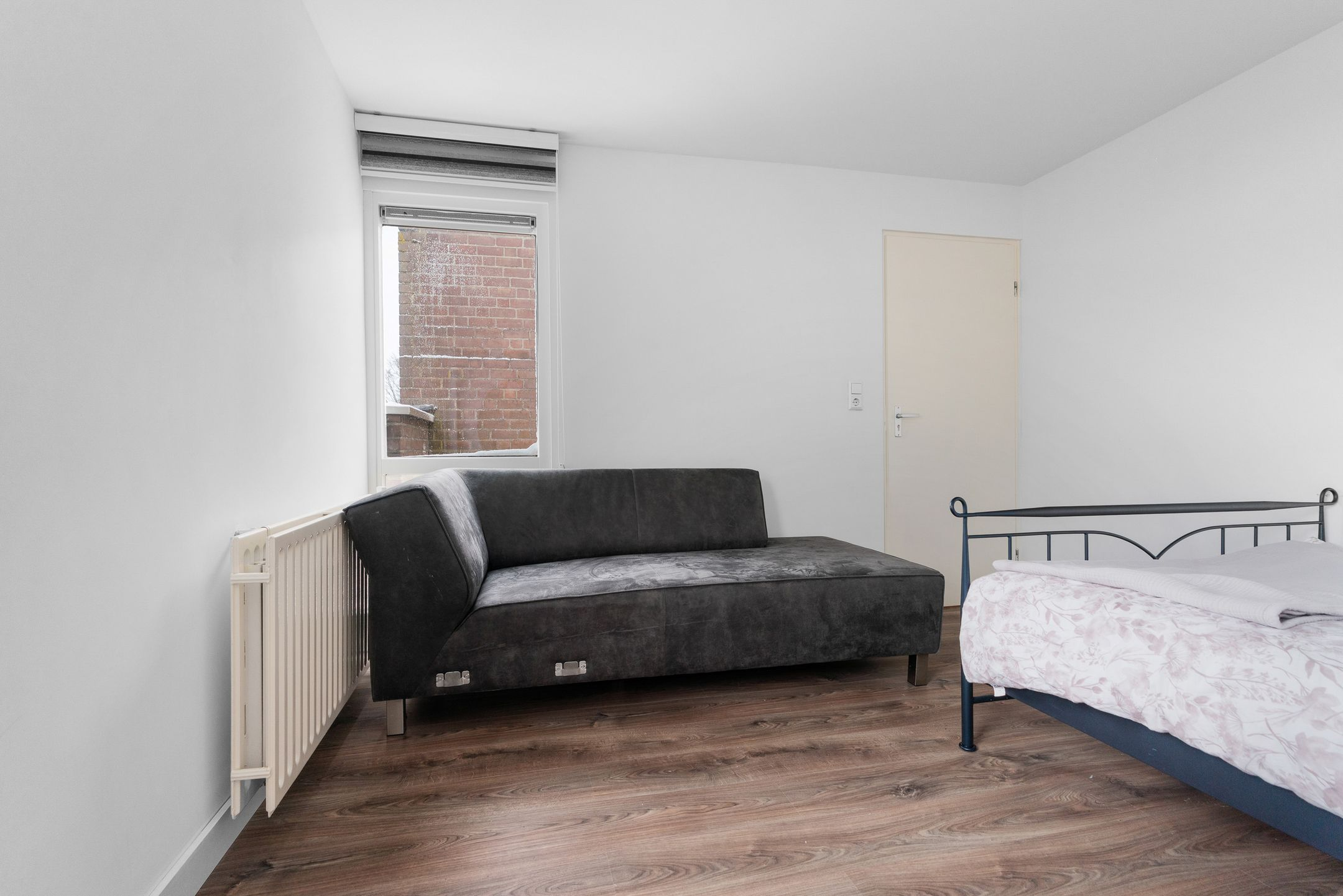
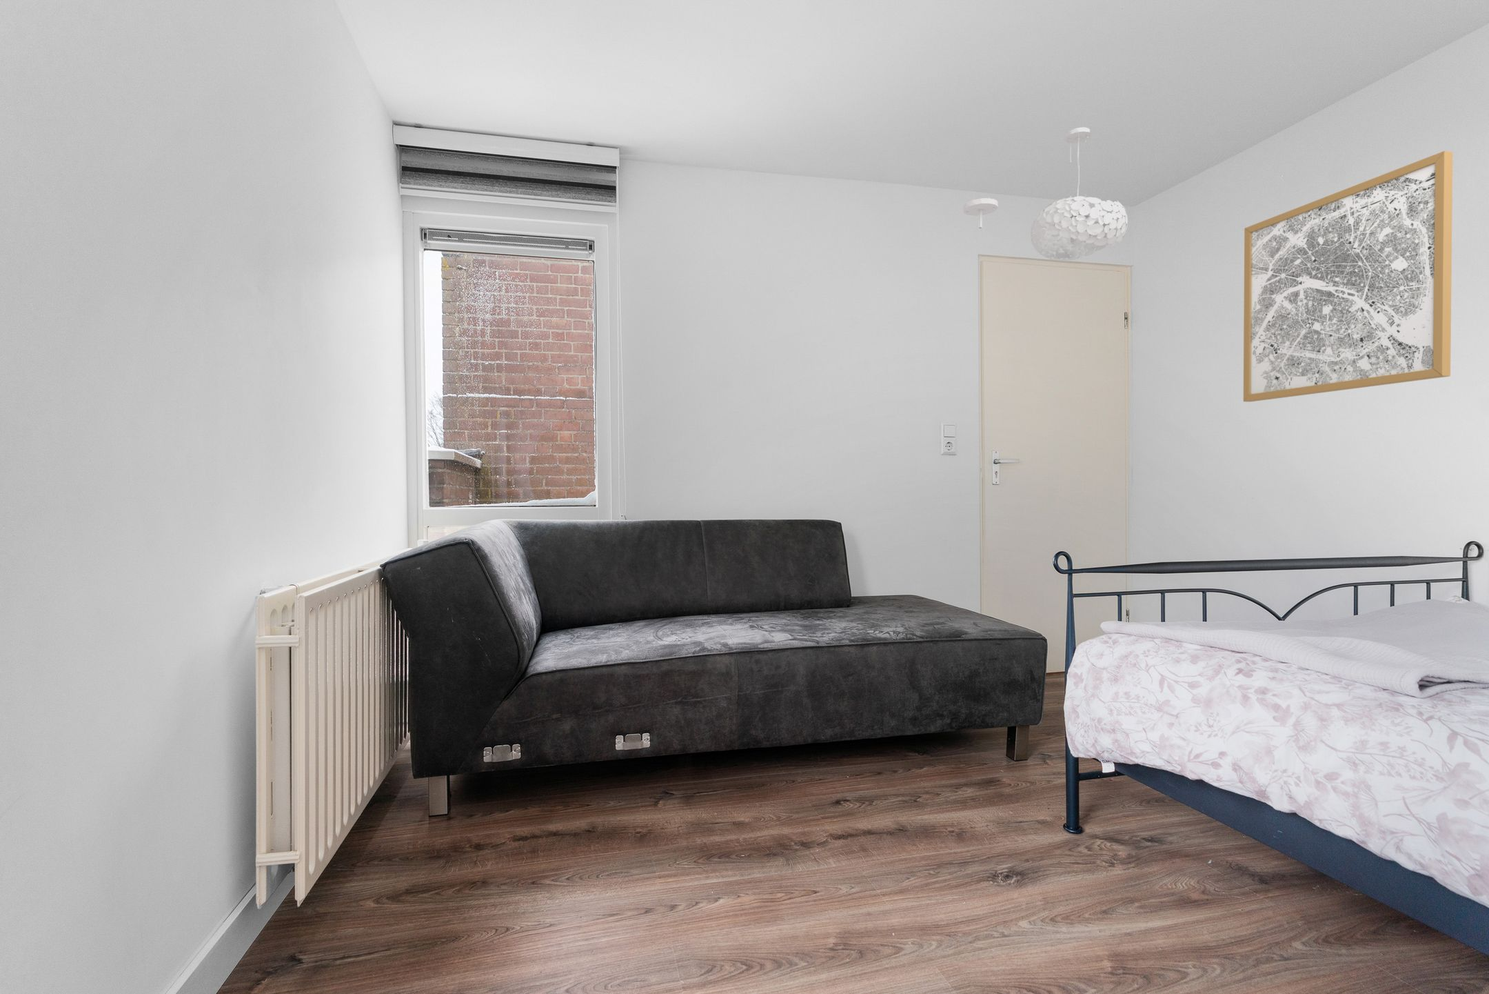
+ wall art (1334, 293)
+ pendant light (1048, 205)
